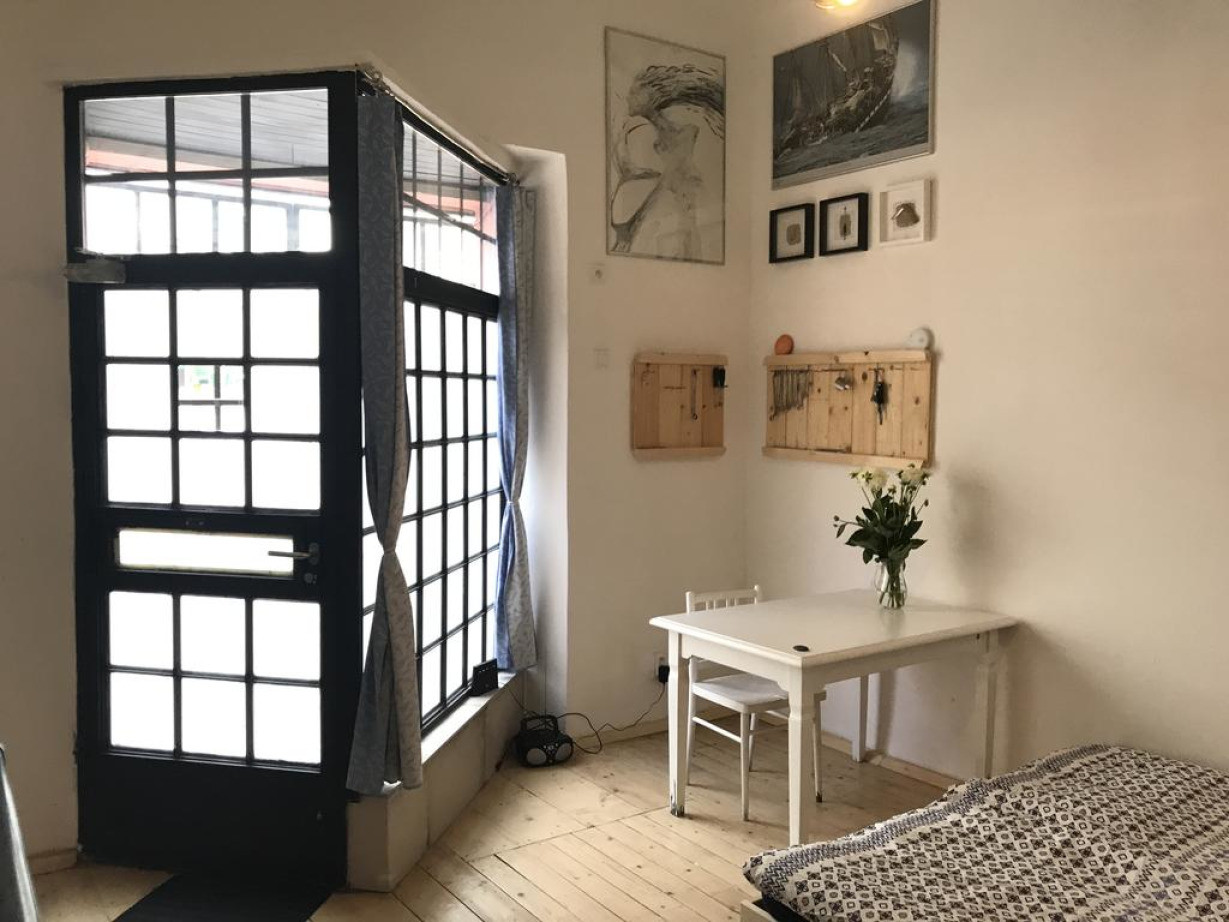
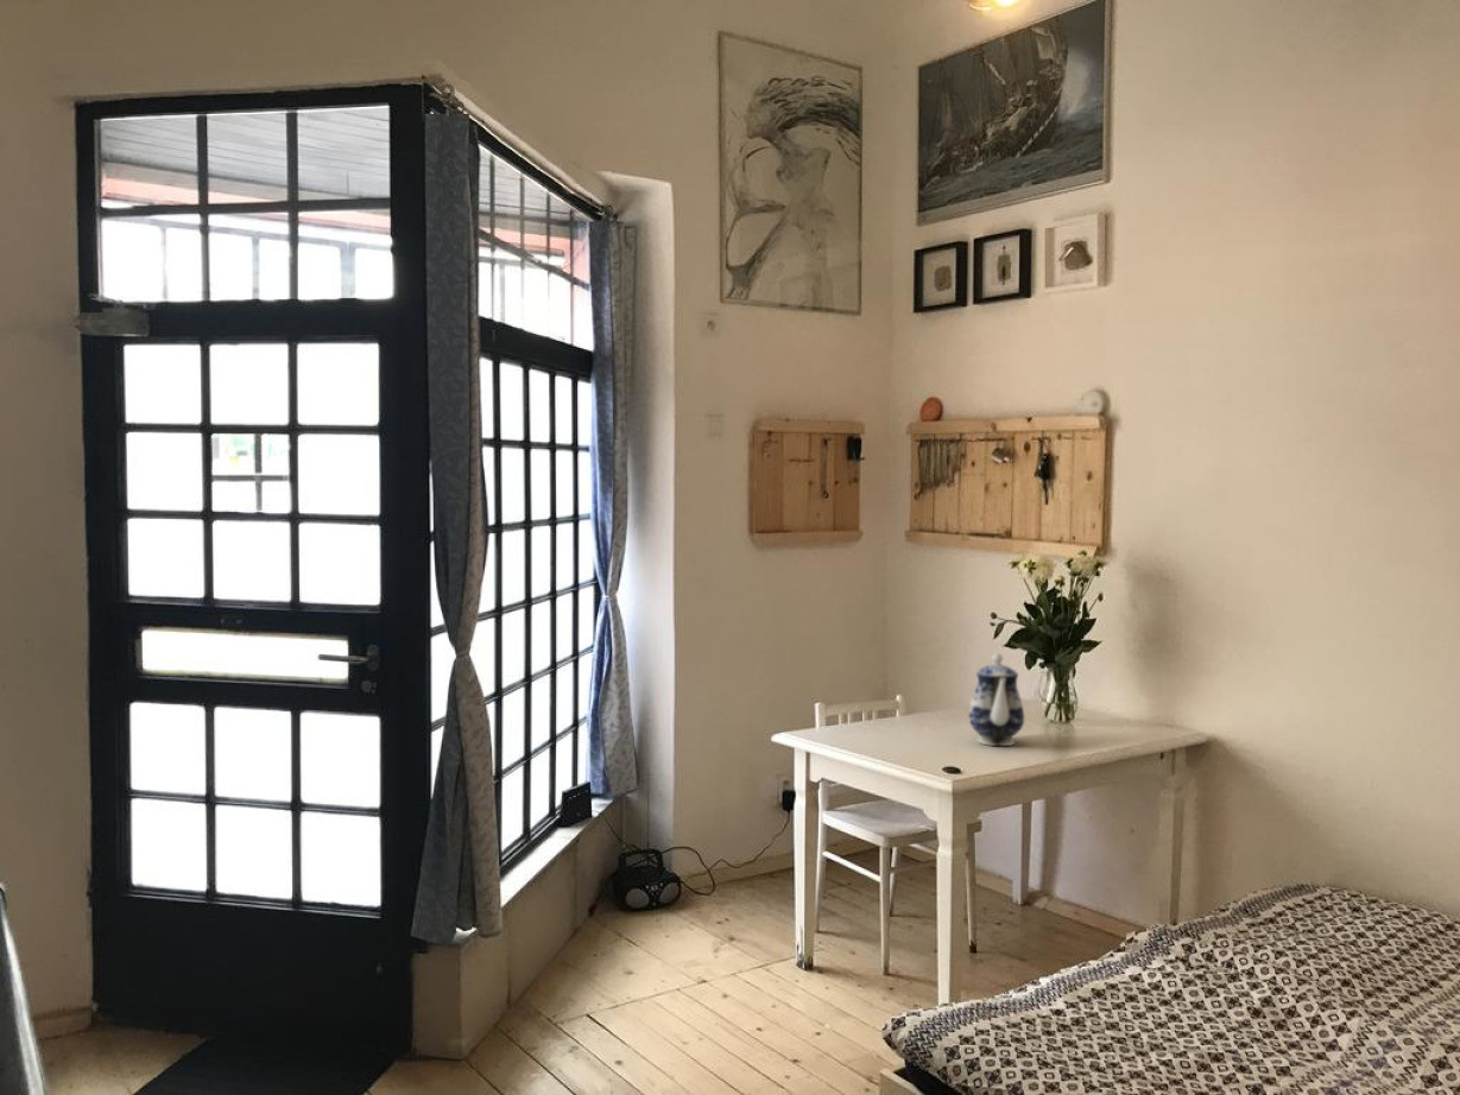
+ teapot (997, 697)
